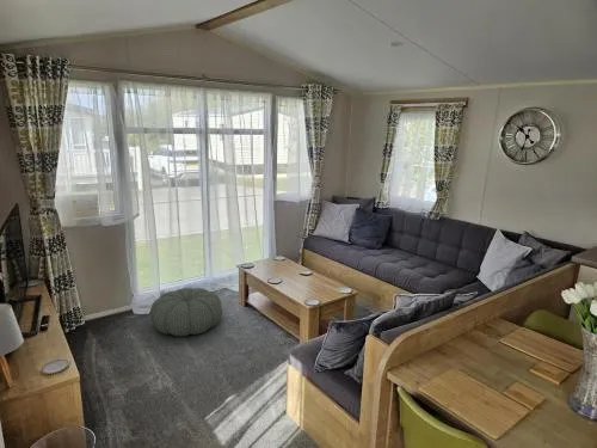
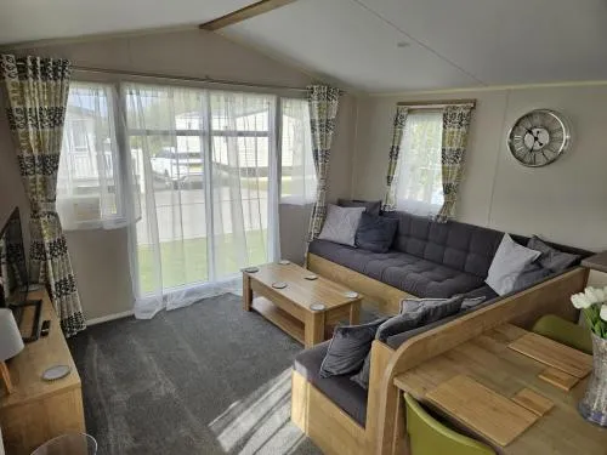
- pouf (186, 309)
